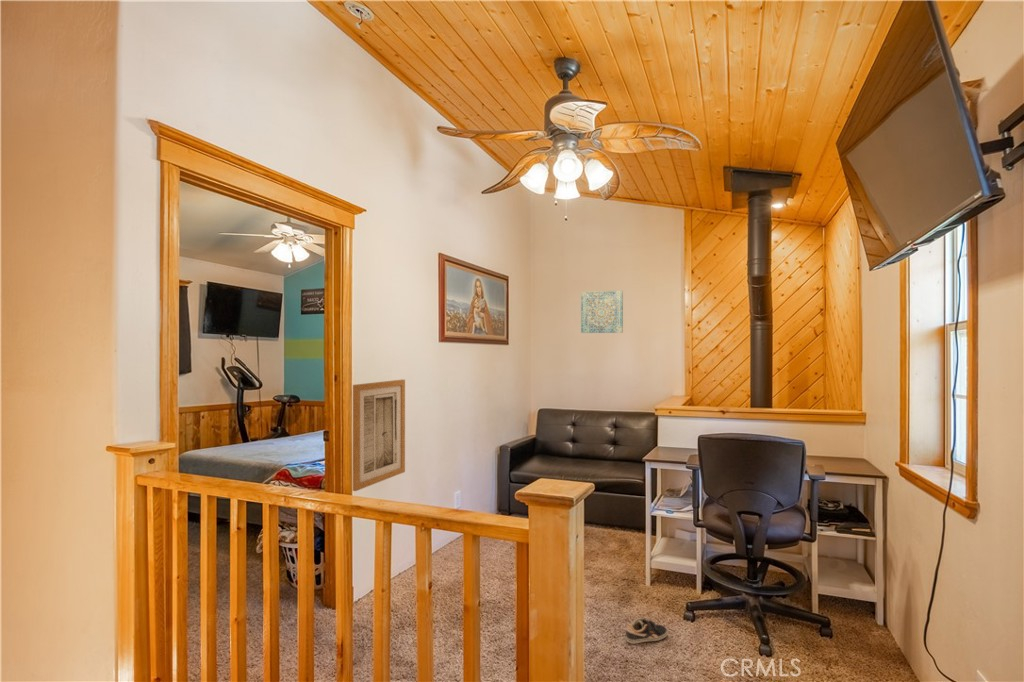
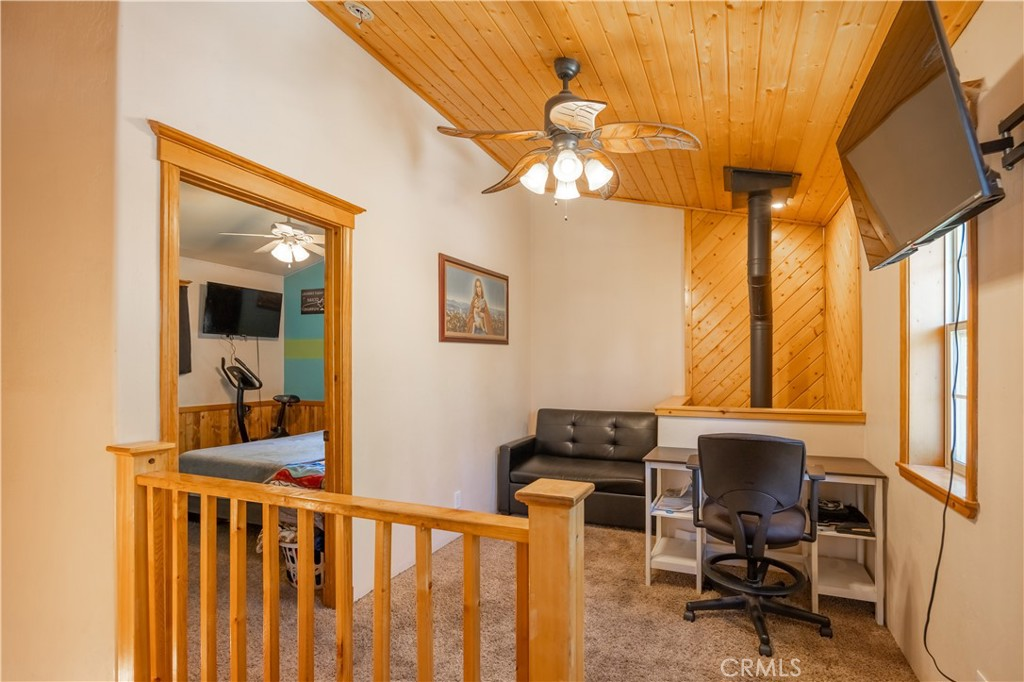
- sneaker (647, 629)
- wall art (601, 312)
- wall art (380, 431)
